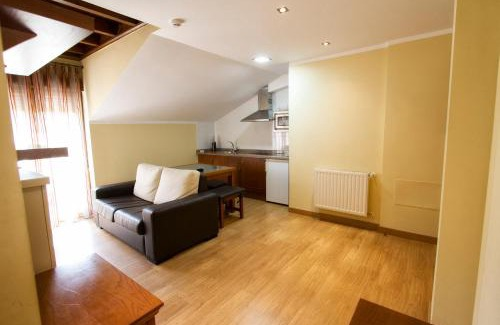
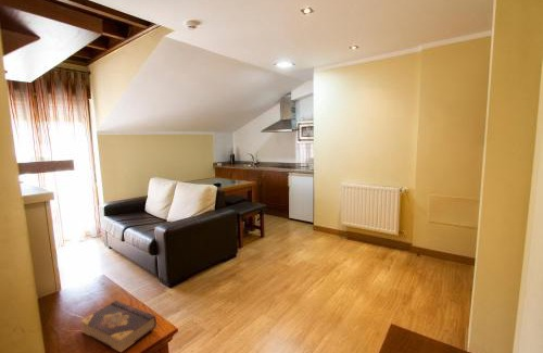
+ book (115, 322)
